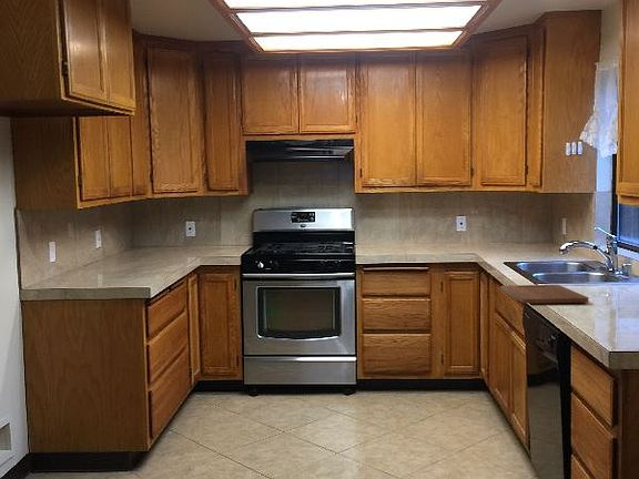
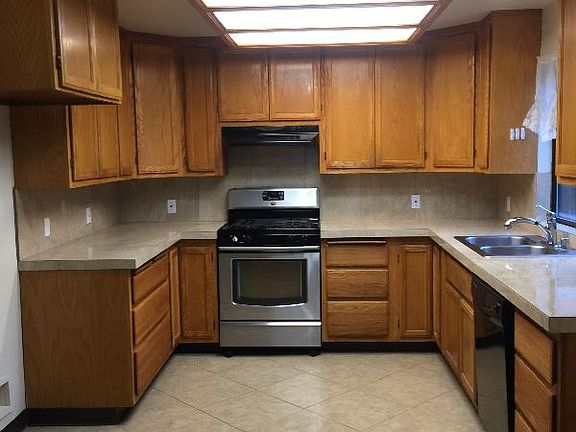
- cutting board (541, 293)
